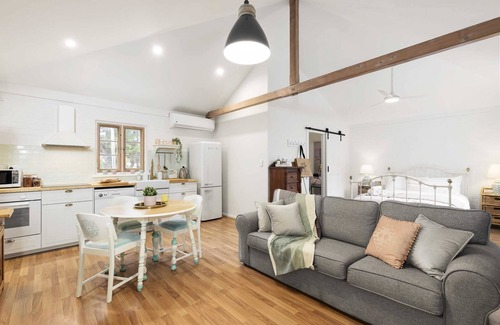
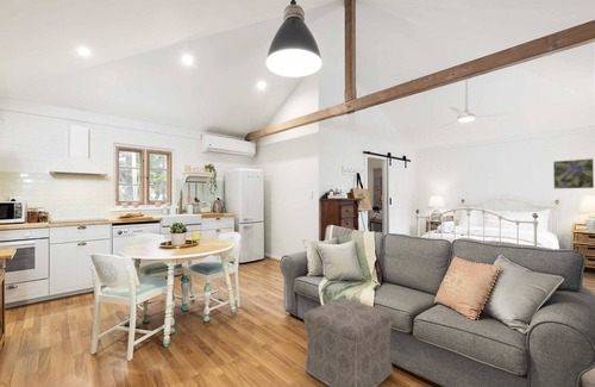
+ ottoman (347, 341)
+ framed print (572, 174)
